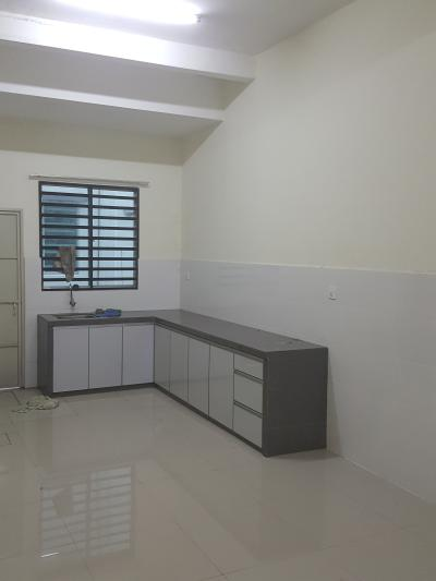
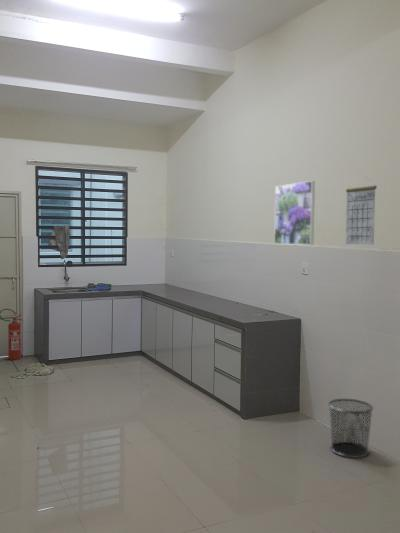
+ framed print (293, 214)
+ calendar (360, 209)
+ waste bin (349, 427)
+ fire extinguisher (11, 333)
